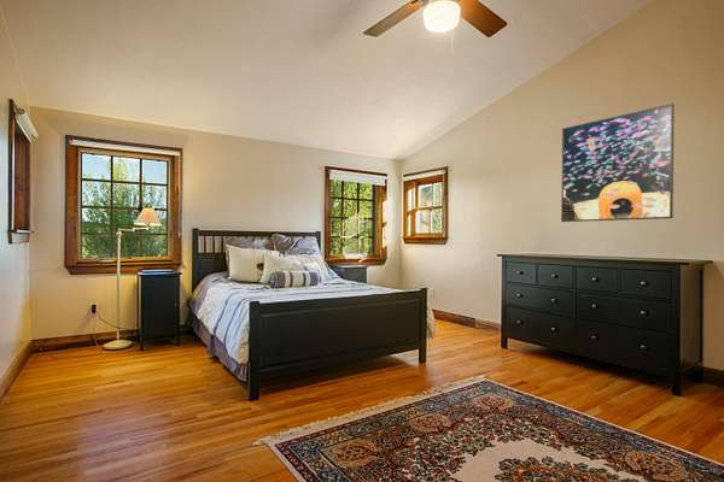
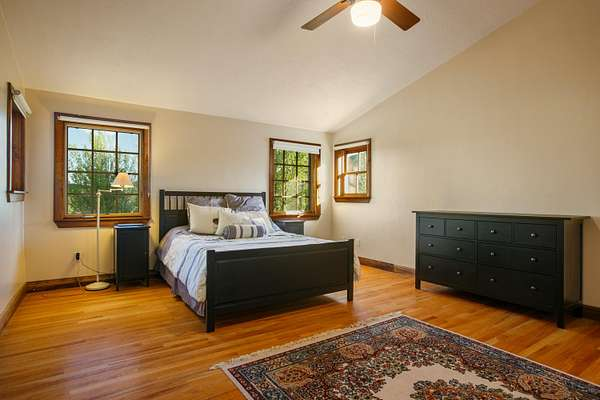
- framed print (612, 169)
